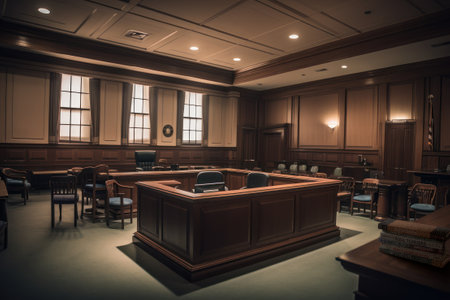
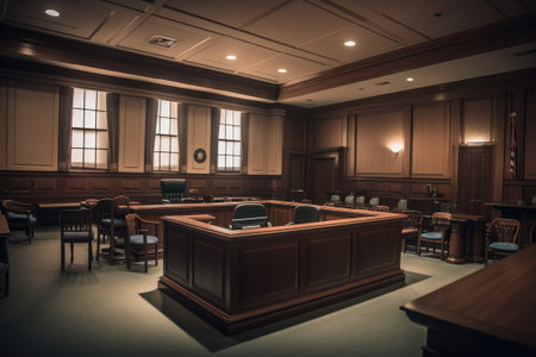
- book stack (412, 240)
